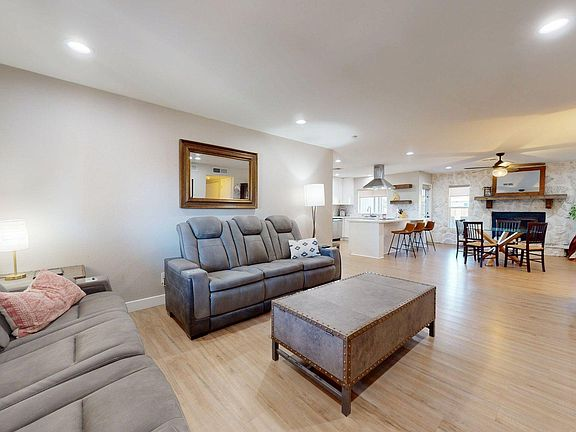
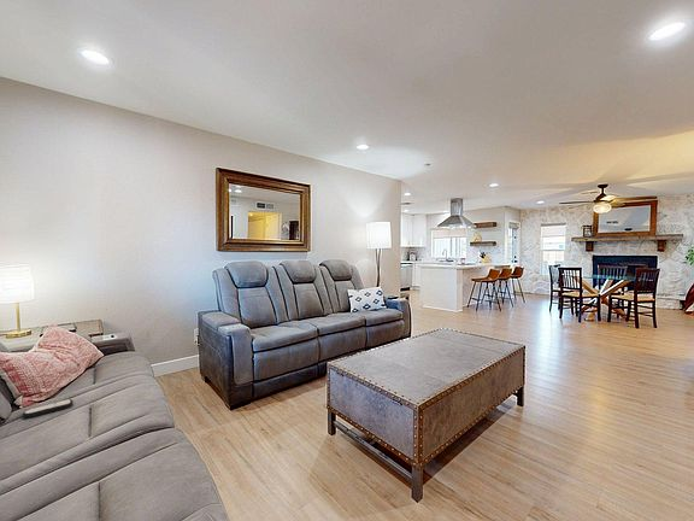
+ remote control (48, 408)
